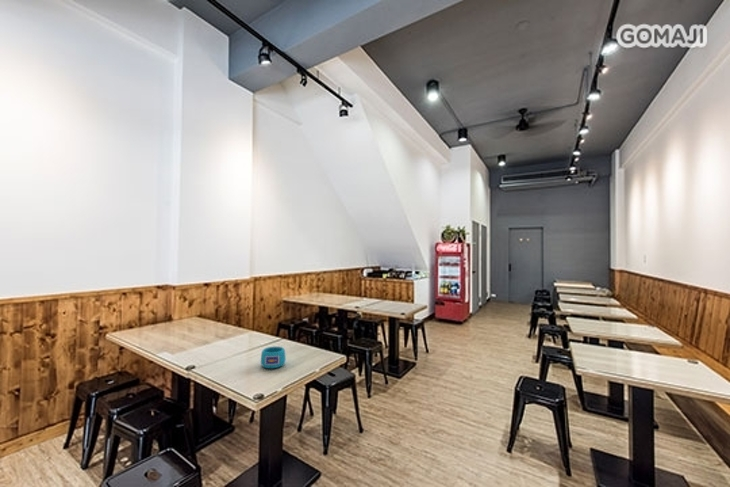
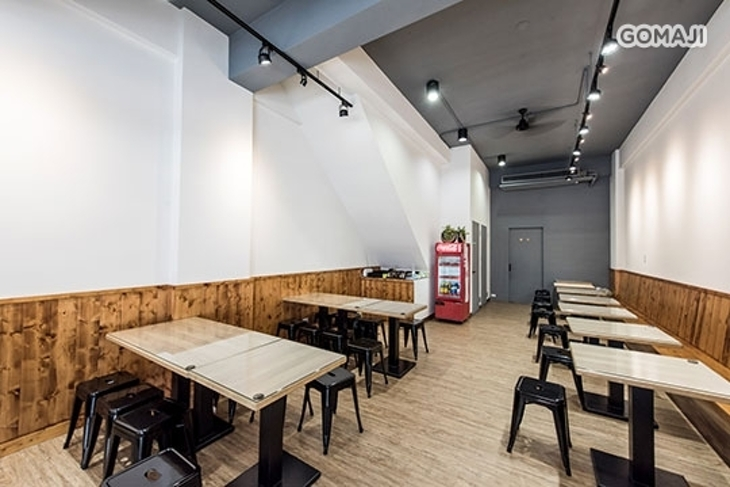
- cup (273, 356)
